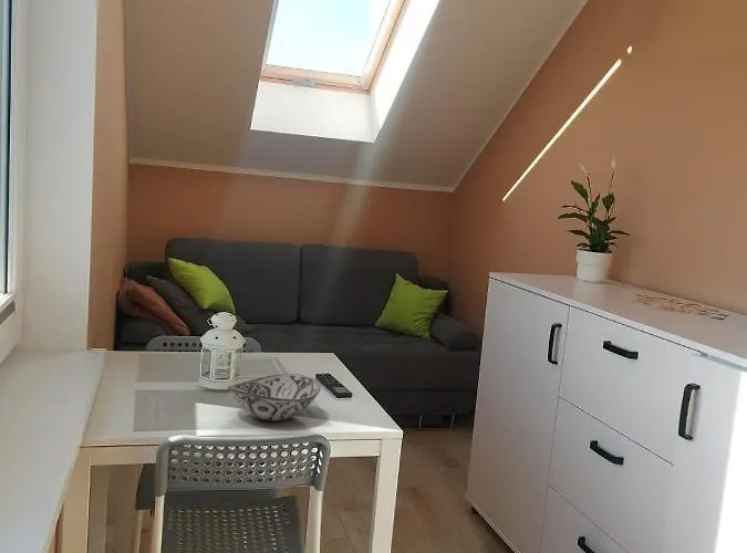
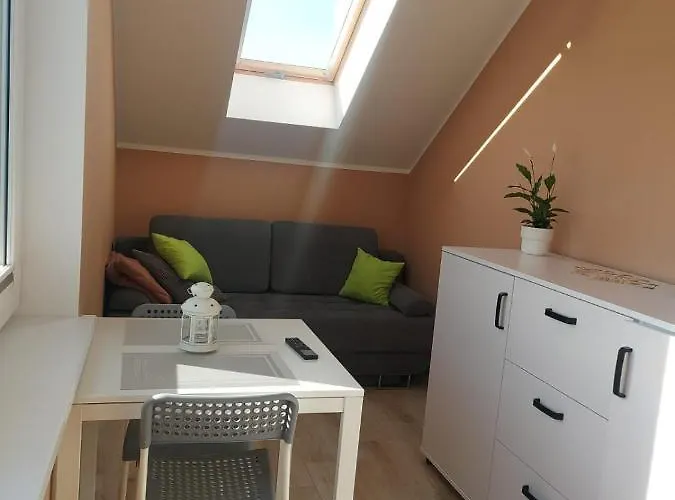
- decorative bowl (273, 399)
